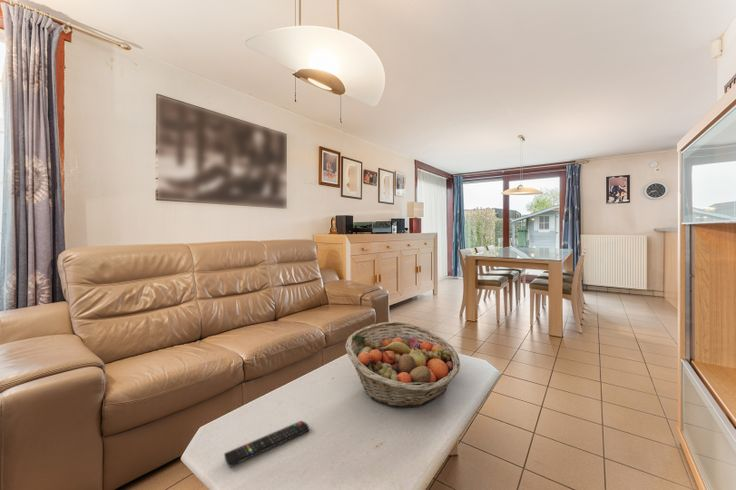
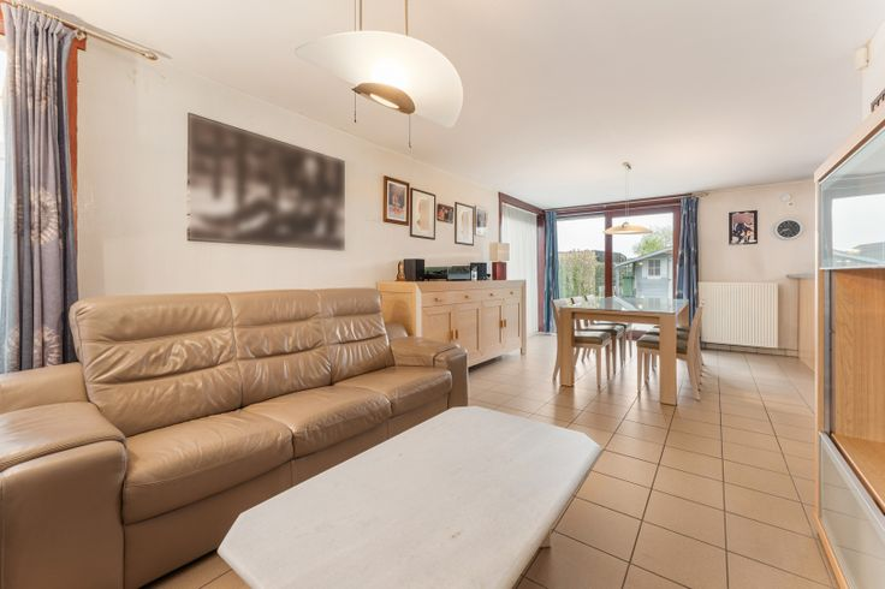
- remote control (270, 441)
- fruit basket (403, 359)
